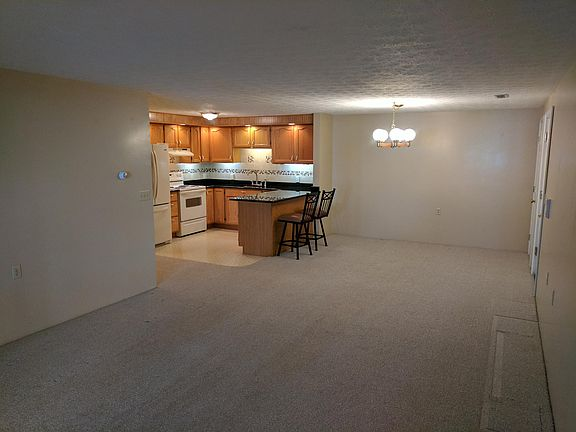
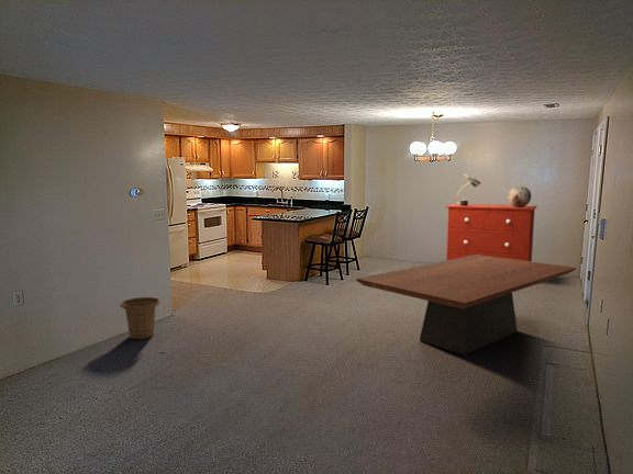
+ lamp (466, 184)
+ dining table (470, 304)
+ decorative globe (519, 196)
+ dresser (489, 239)
+ basket (141, 318)
